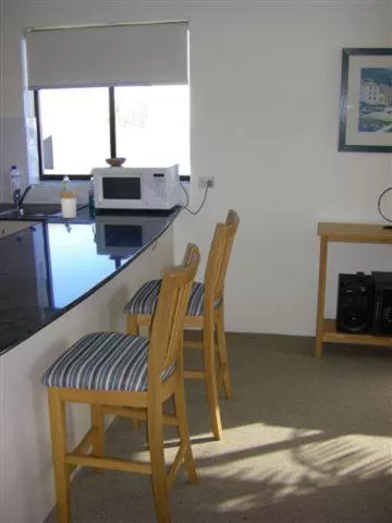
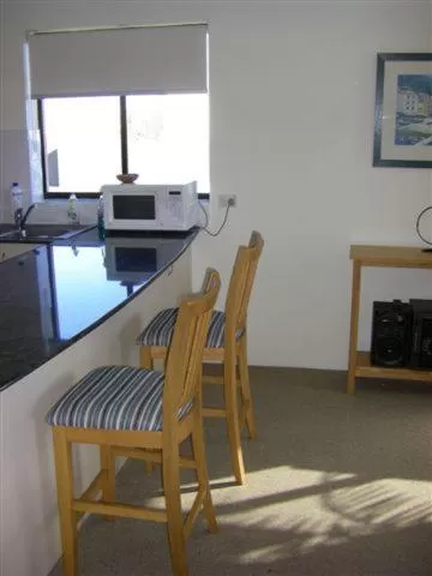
- utensil holder (68, 203)
